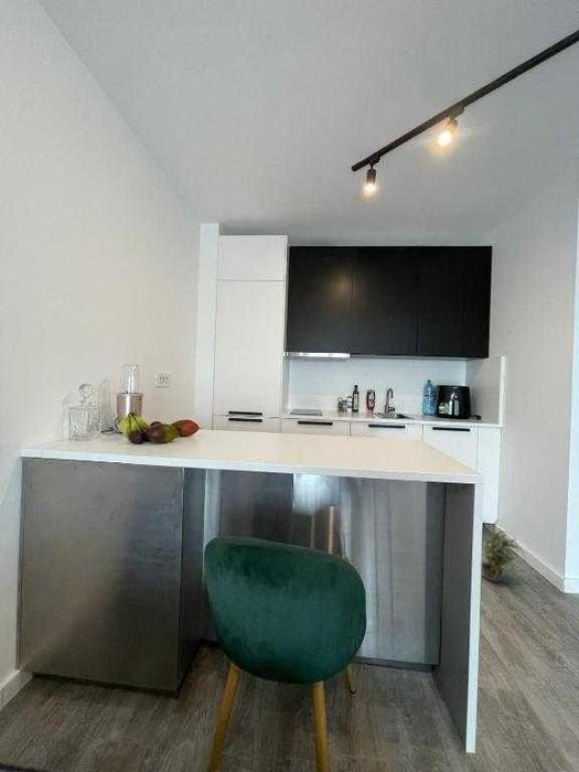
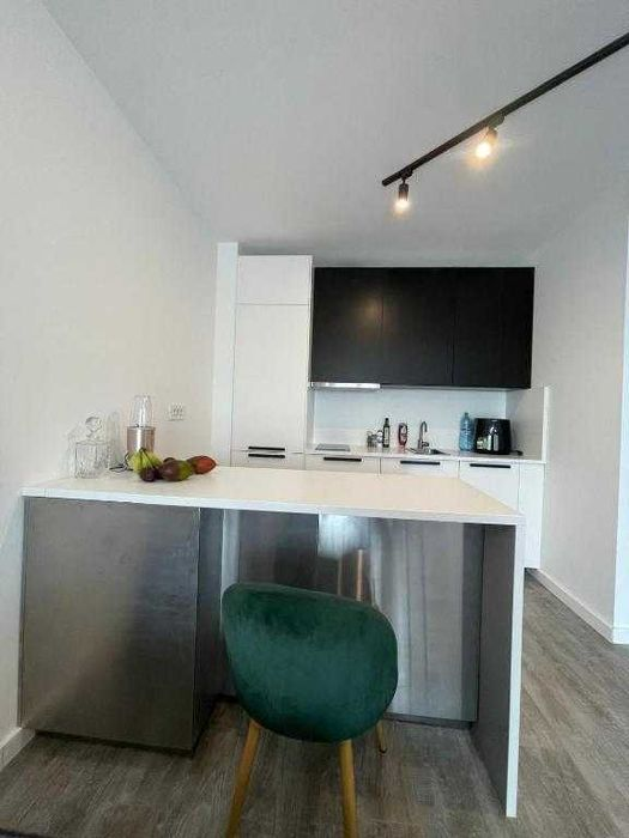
- potted plant (497, 550)
